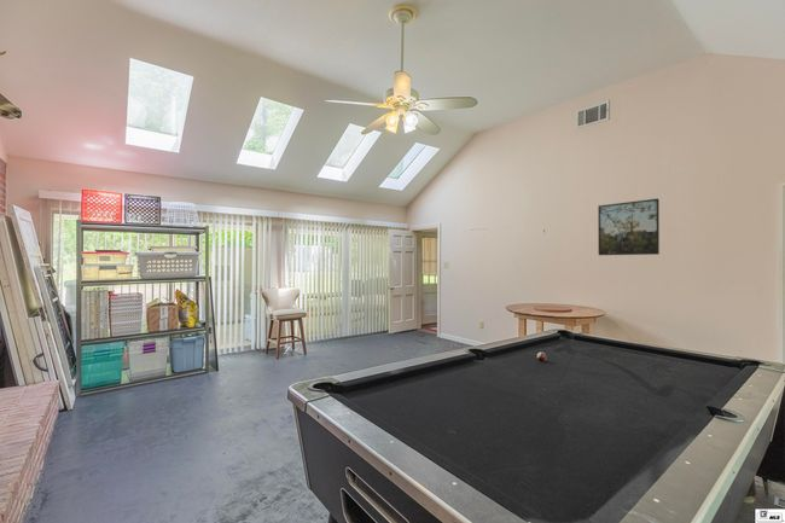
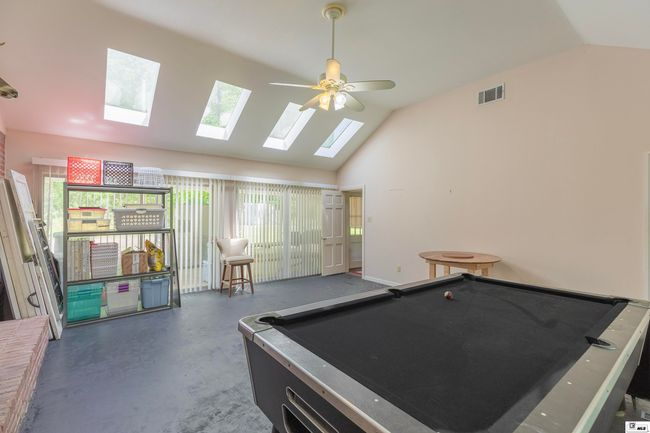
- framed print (627, 228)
